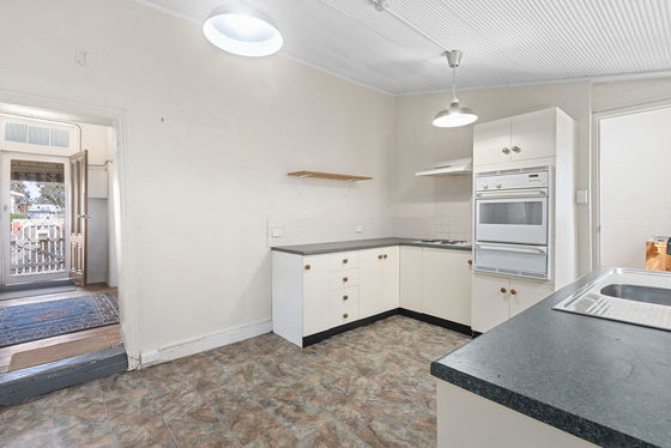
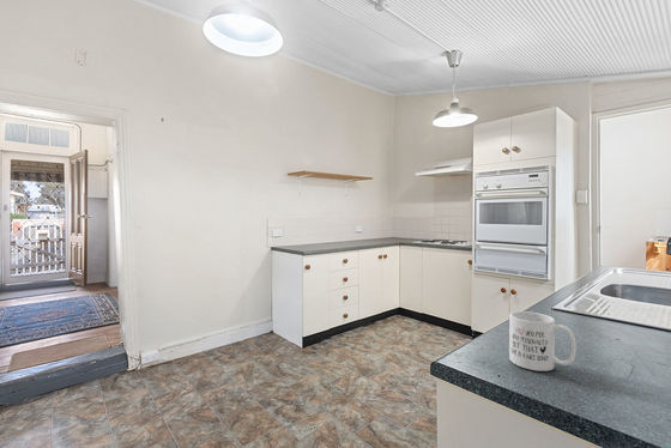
+ mug (540, 340)
